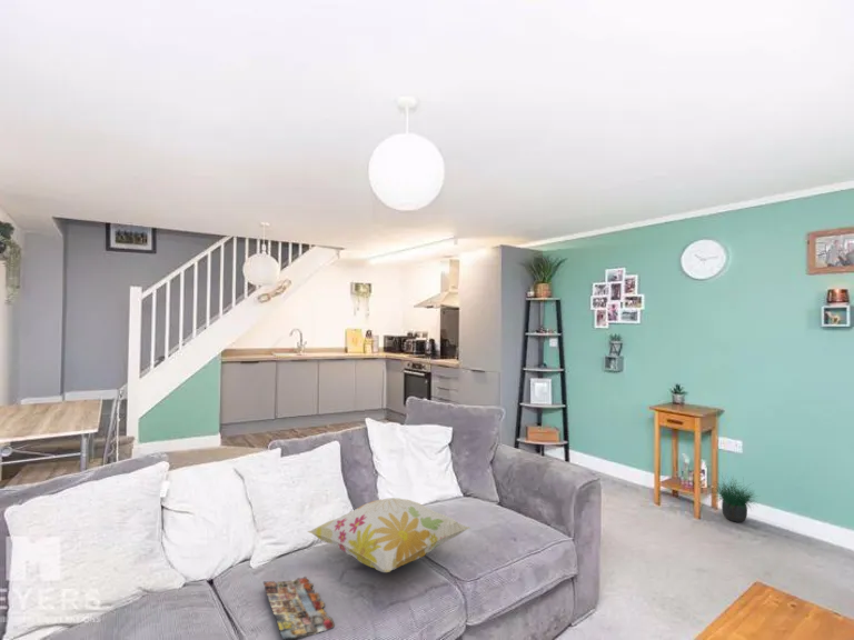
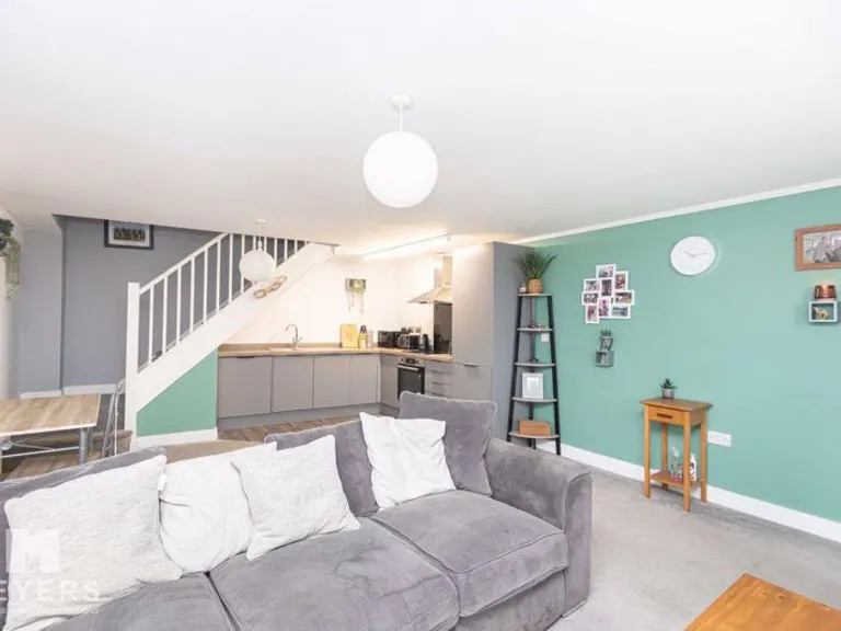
- magazine (297, 602)
- potted plant (734, 494)
- decorative pillow (389, 529)
